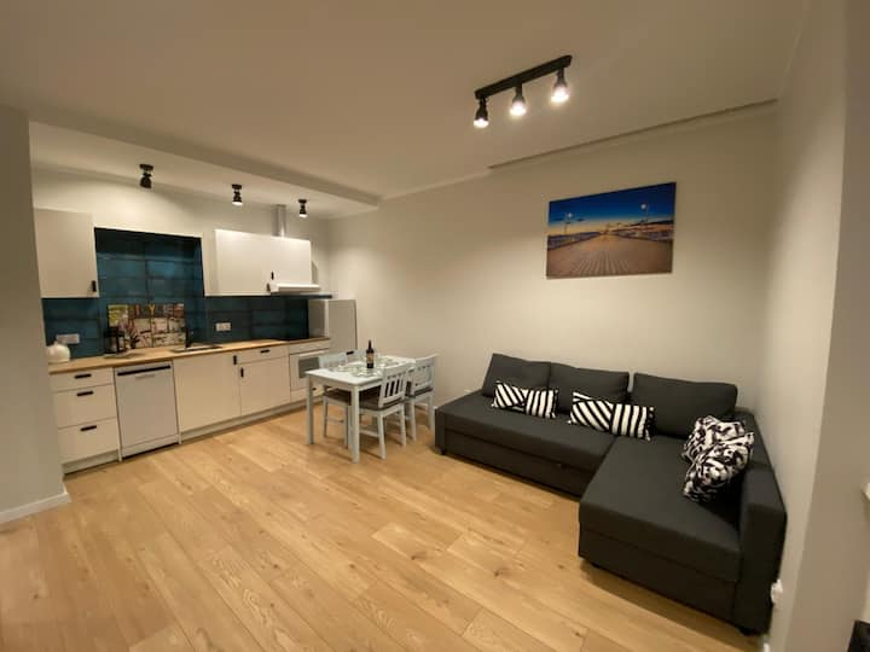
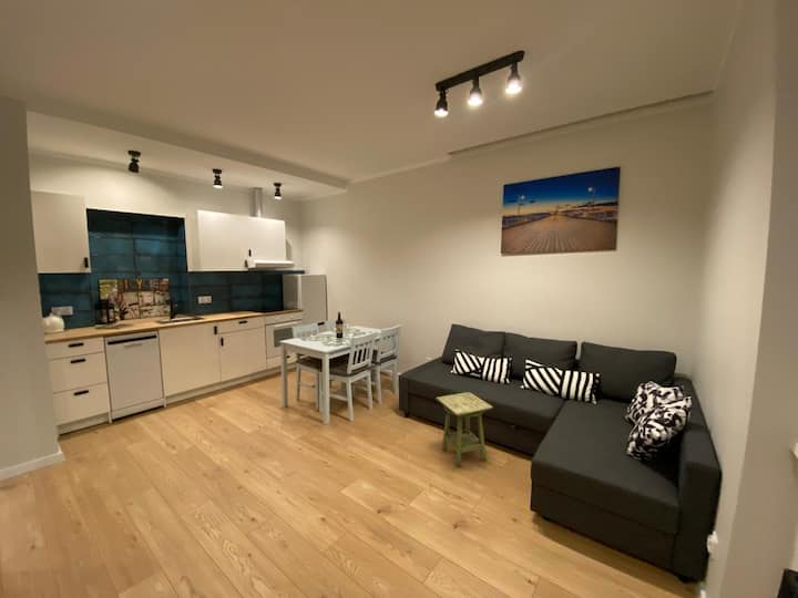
+ side table (461, 429)
